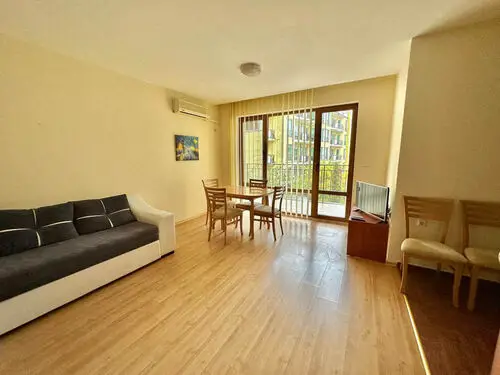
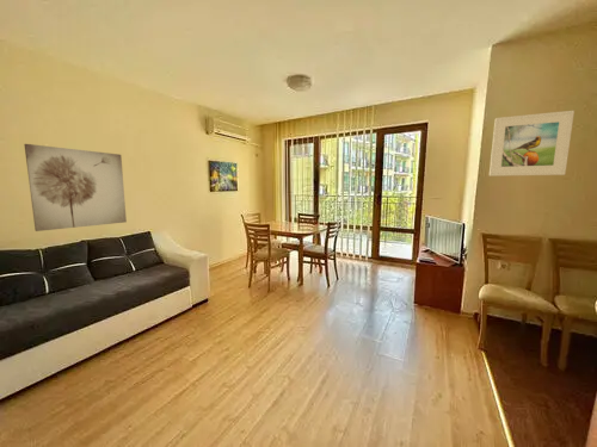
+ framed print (528, 145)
+ wall art (82, 188)
